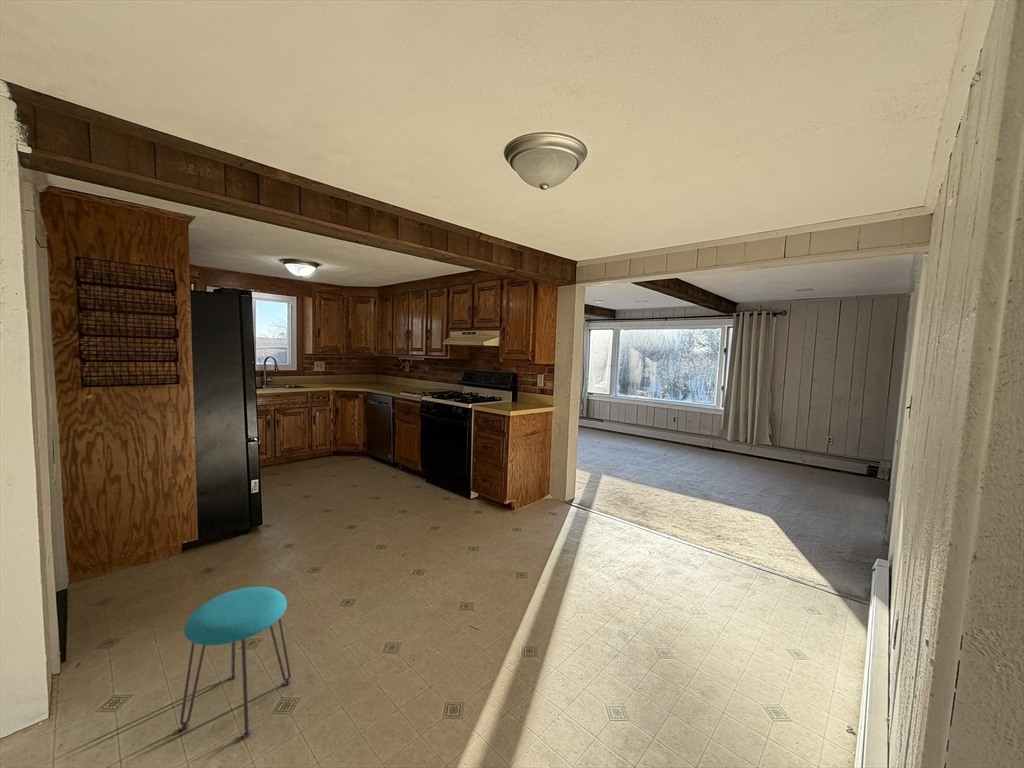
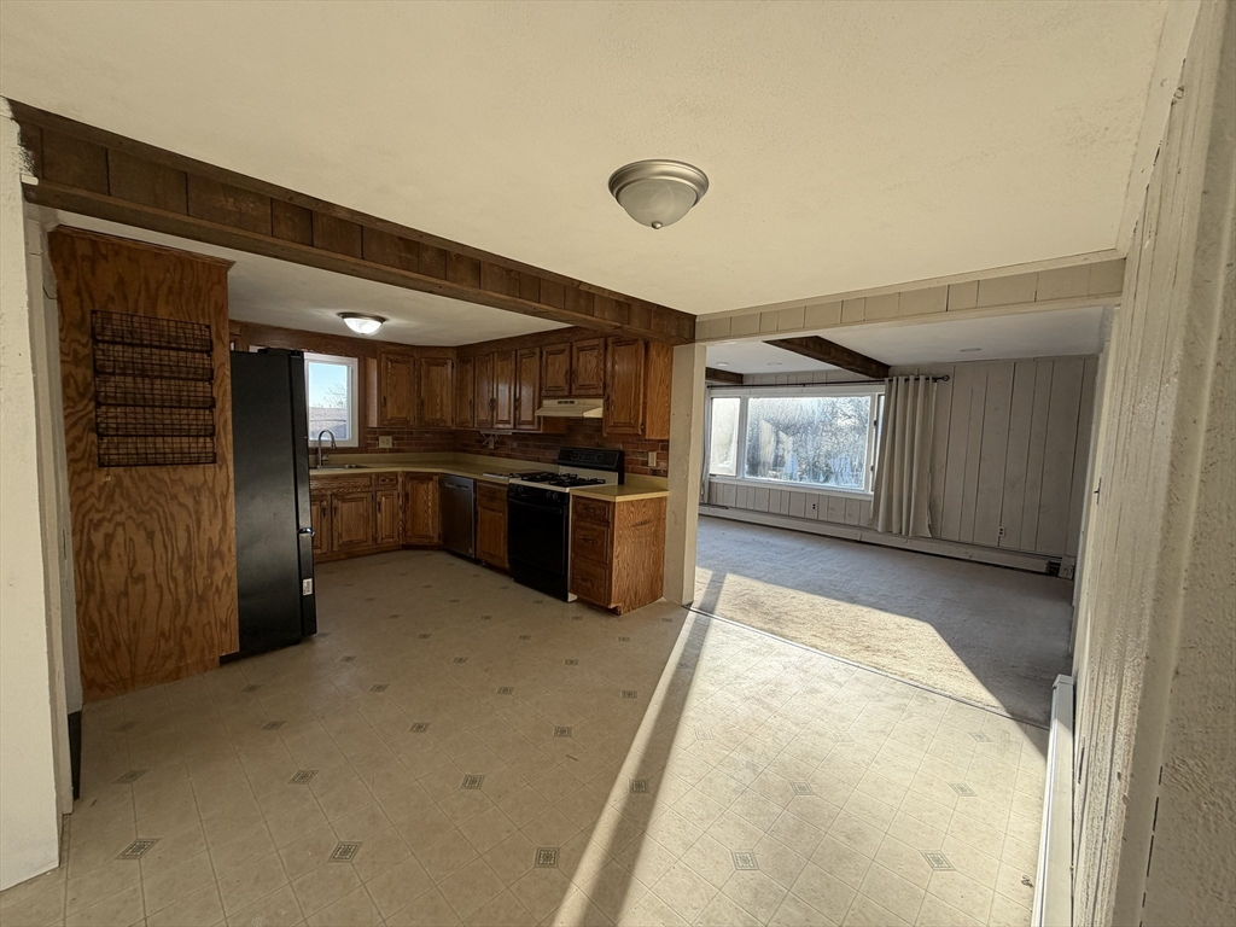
- stool (242, 654)
